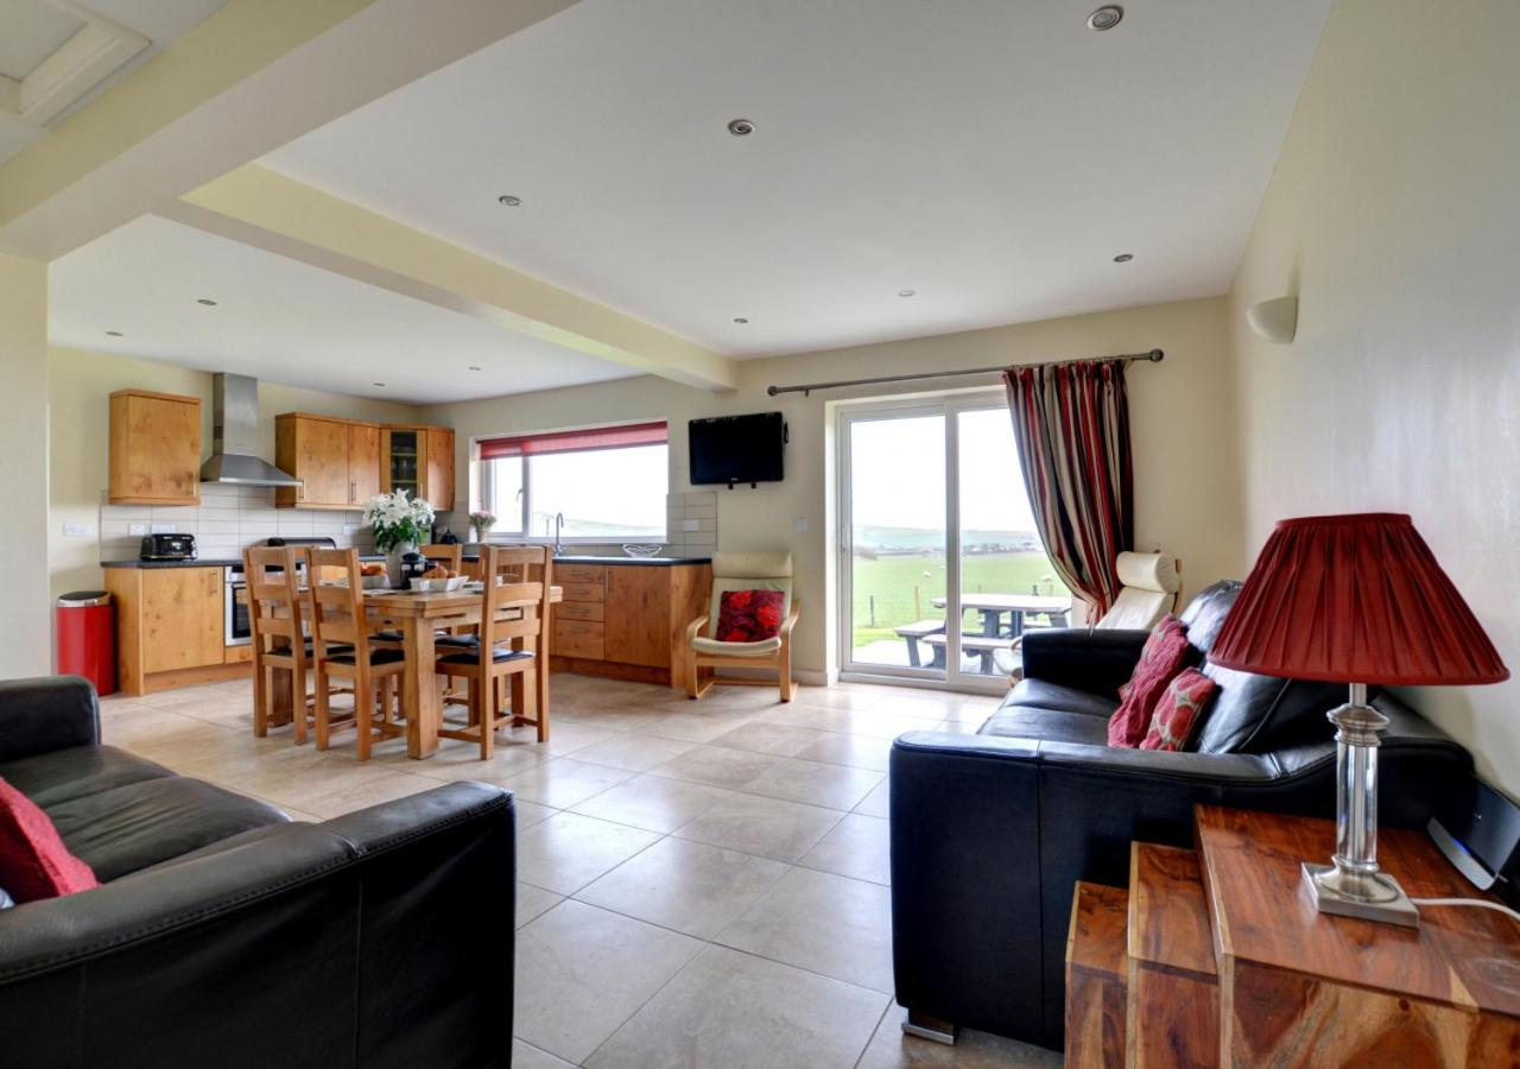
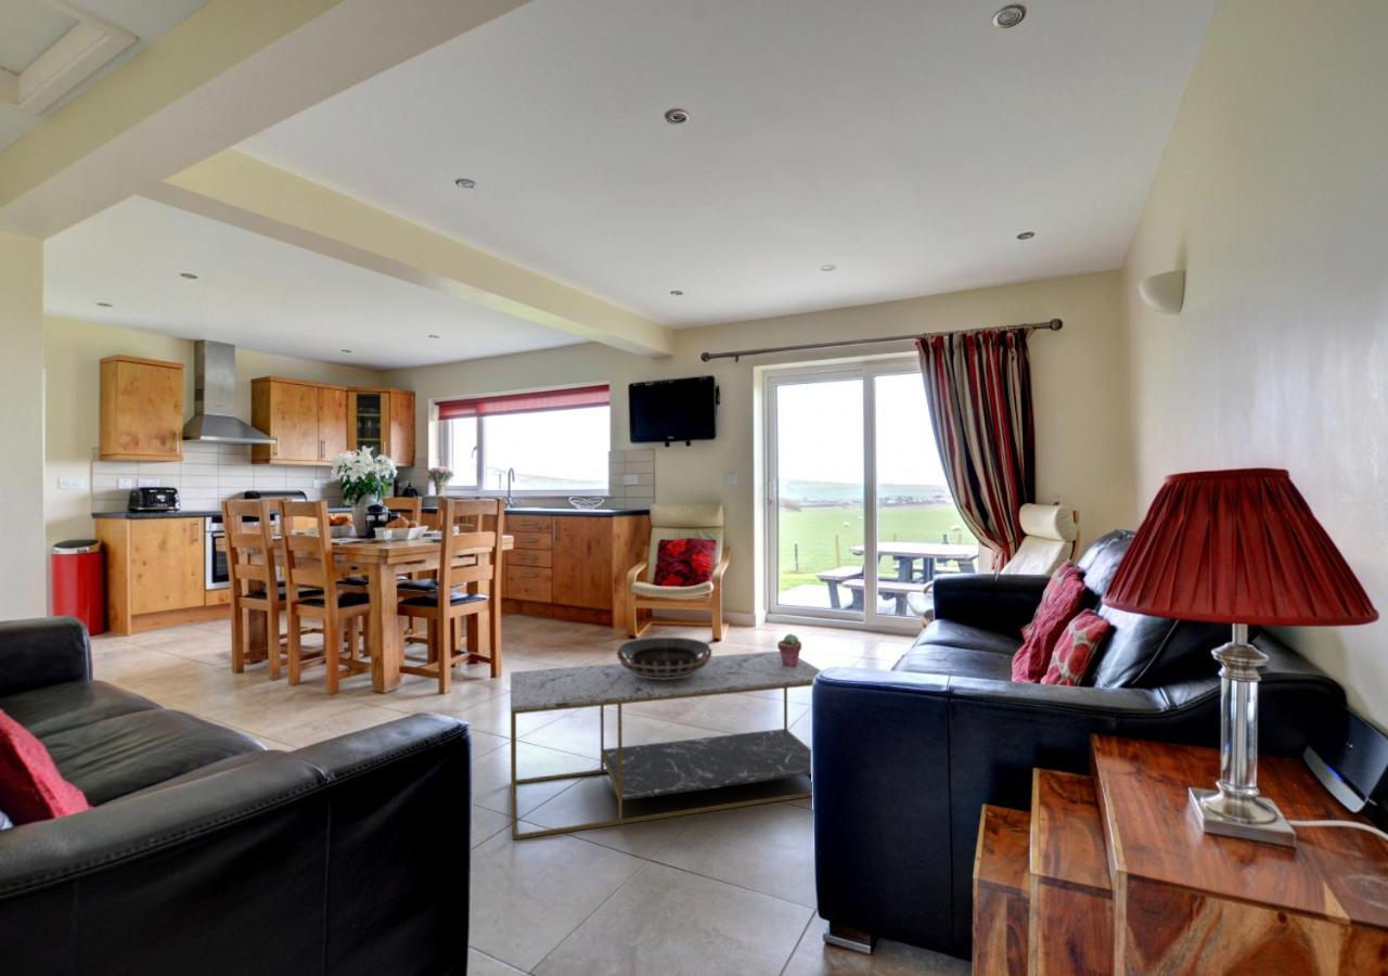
+ decorative bowl (665, 660)
+ potted succulent (789, 648)
+ coffee table (669, 742)
